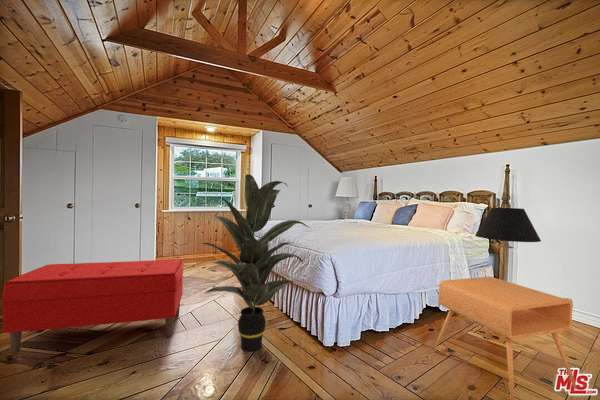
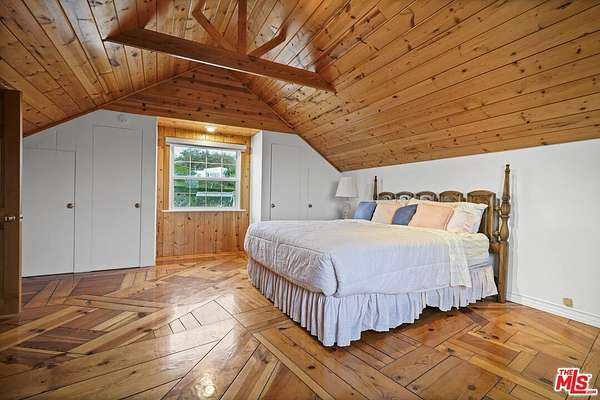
- side table (498, 328)
- bench (107, 299)
- indoor plant (254, 258)
- table lamp (506, 247)
